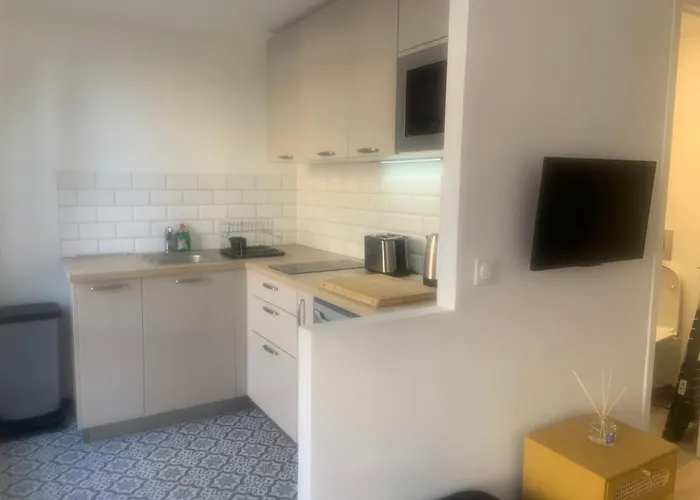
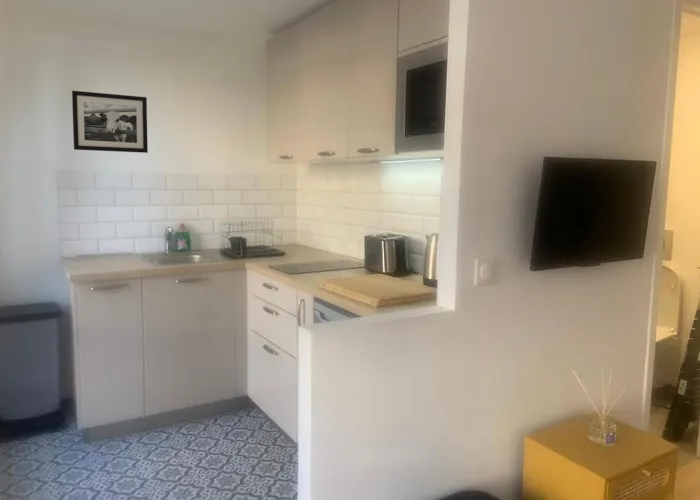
+ picture frame (110, 122)
